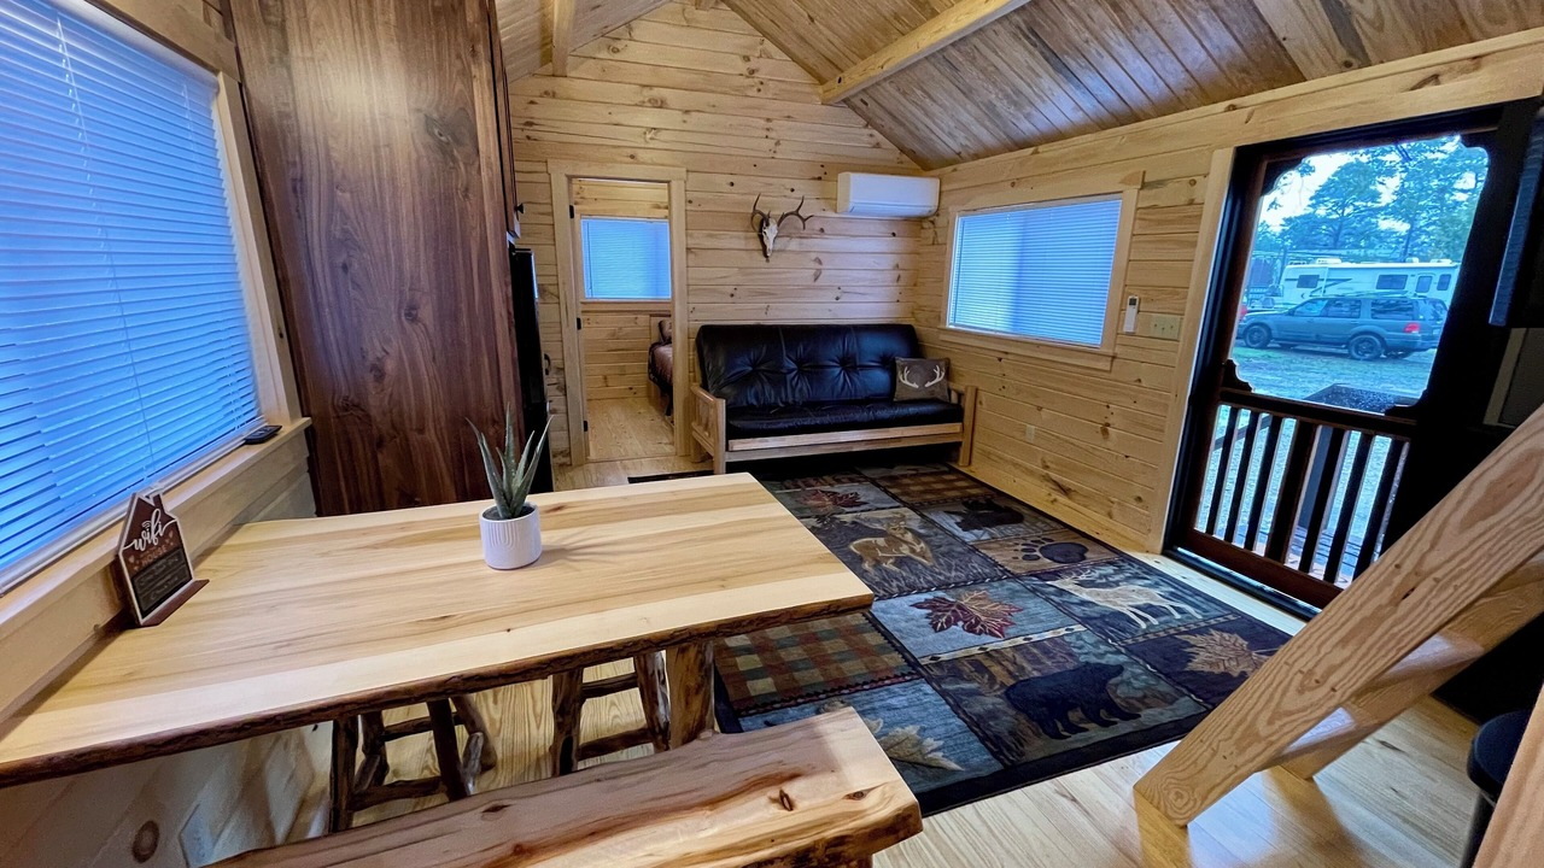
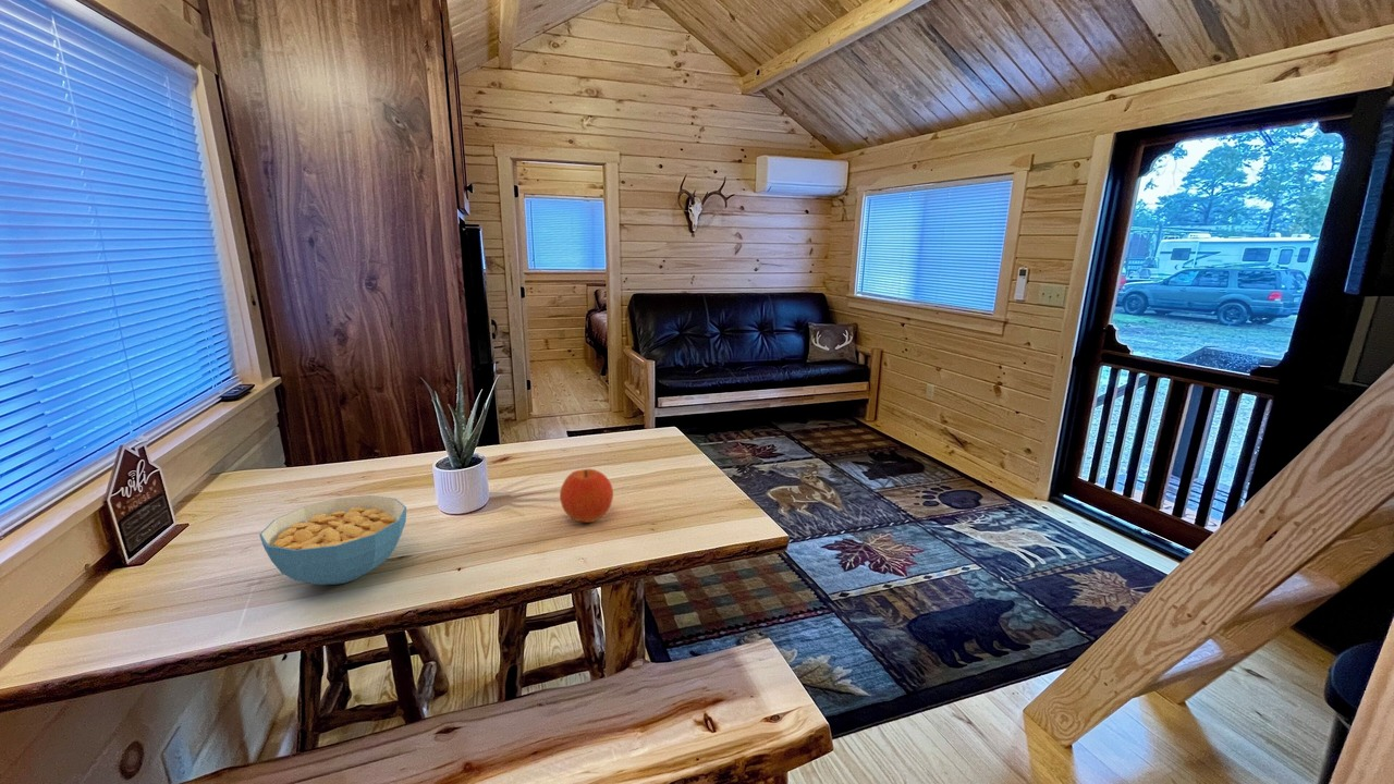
+ cereal bowl (340, 547)
+ fruit (586, 494)
